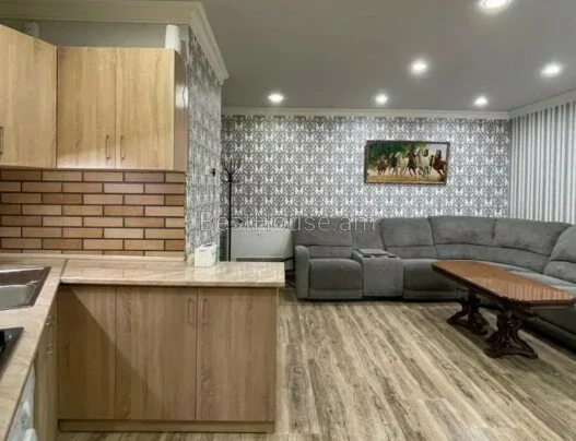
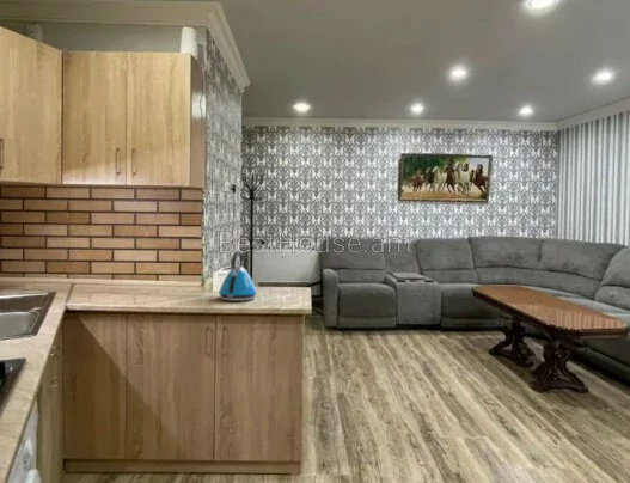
+ kettle (237, 274)
